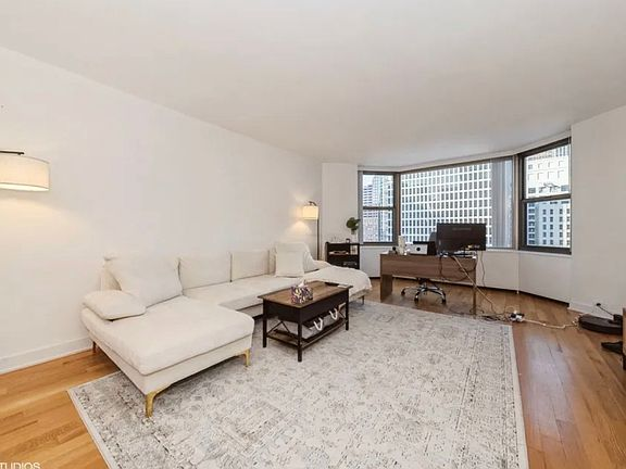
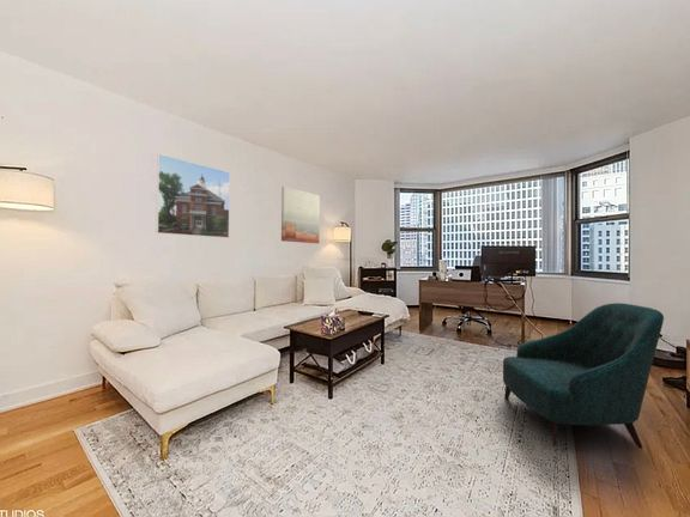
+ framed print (195, 200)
+ armchair (569, 363)
+ wall art (301, 217)
